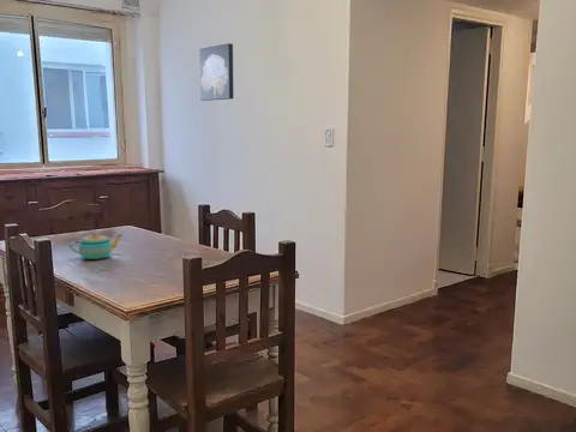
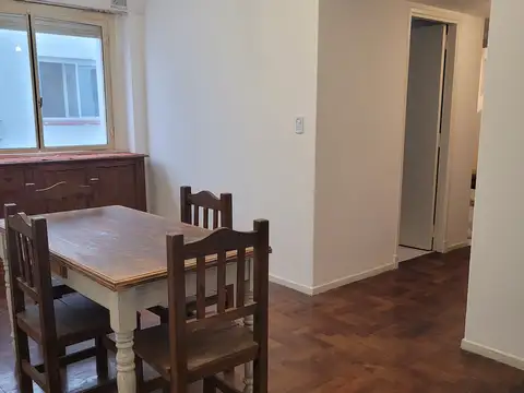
- wall art (216, 73)
- teapot (96, 244)
